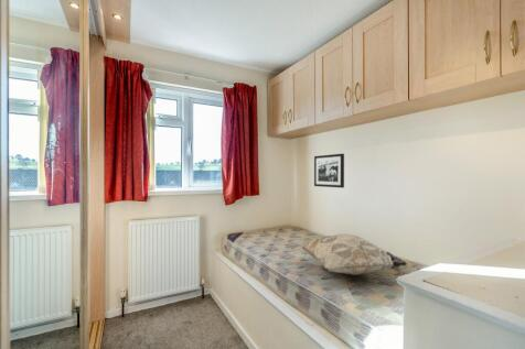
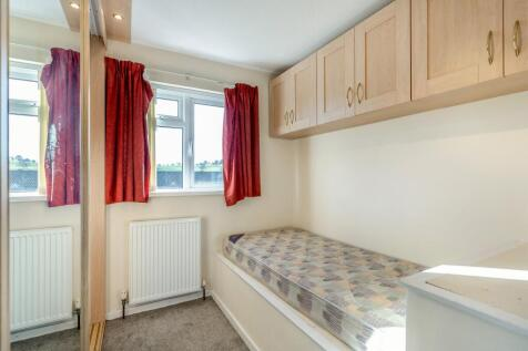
- picture frame (328, 171)
- decorative pillow (346, 252)
